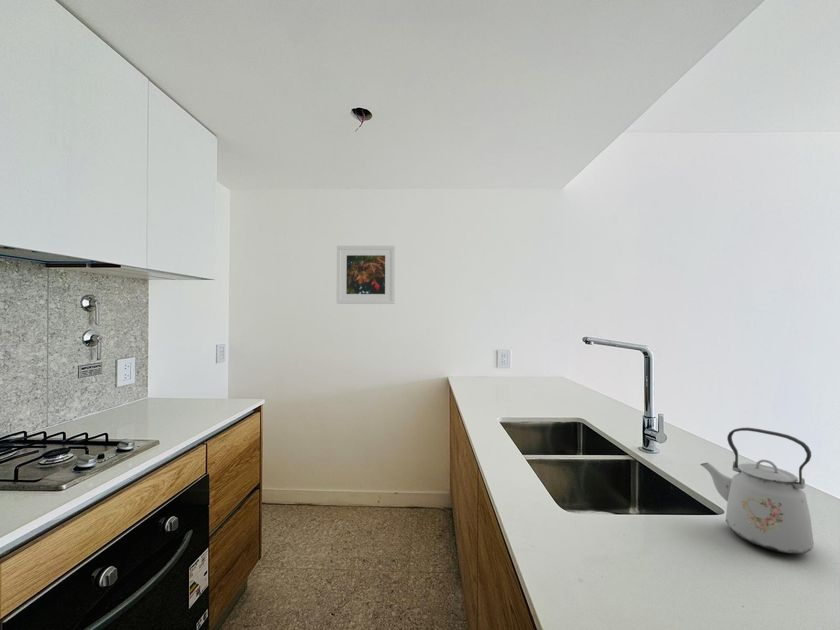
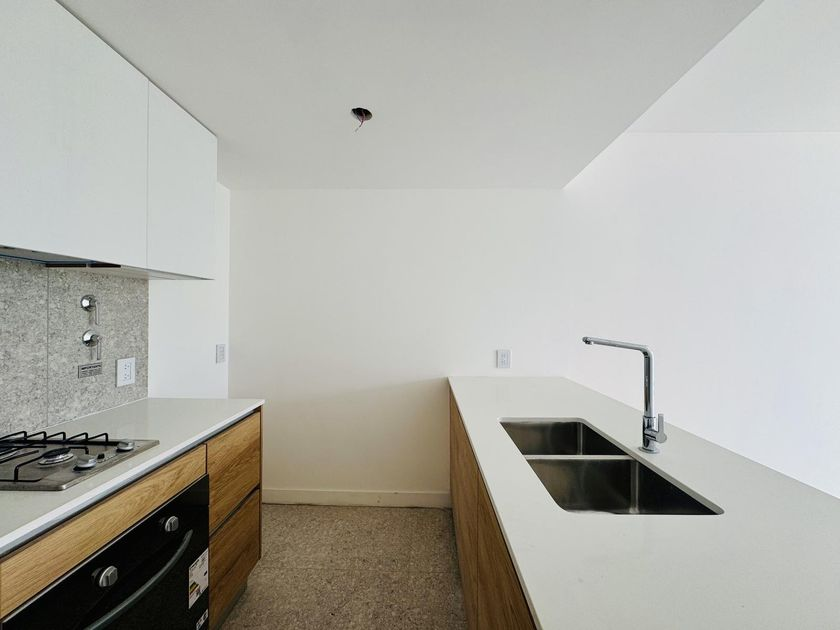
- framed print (366, 274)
- kettle (751, 480)
